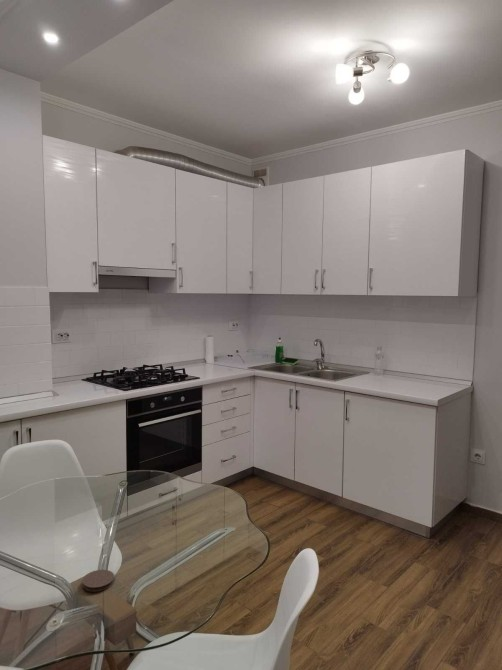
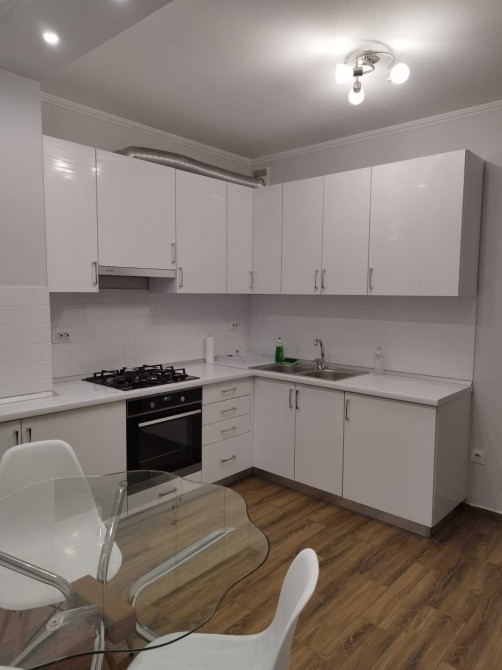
- coaster (98, 580)
